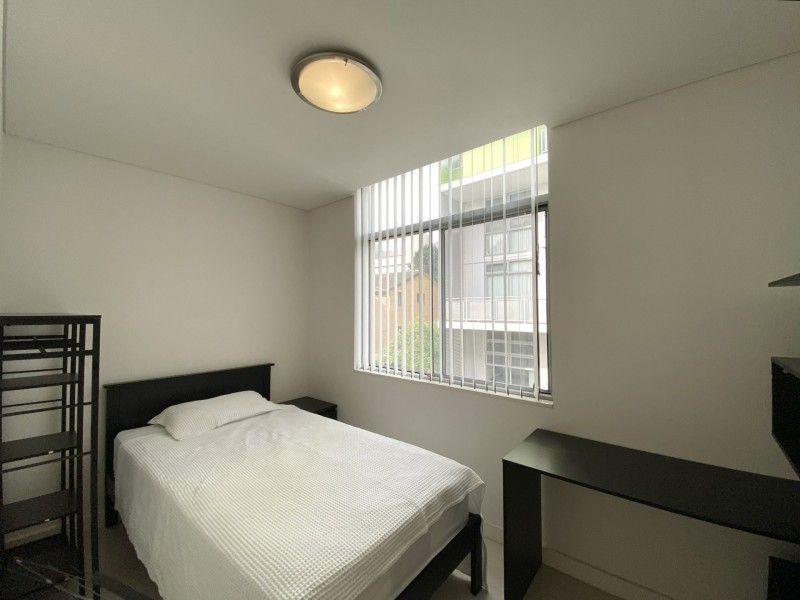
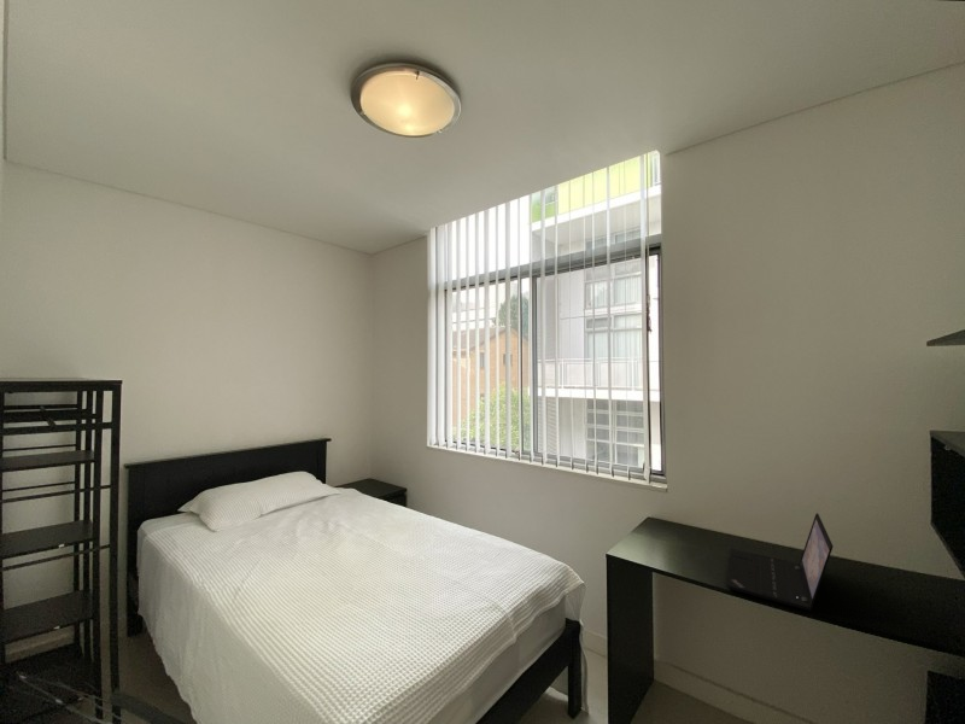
+ laptop (773, 557)
